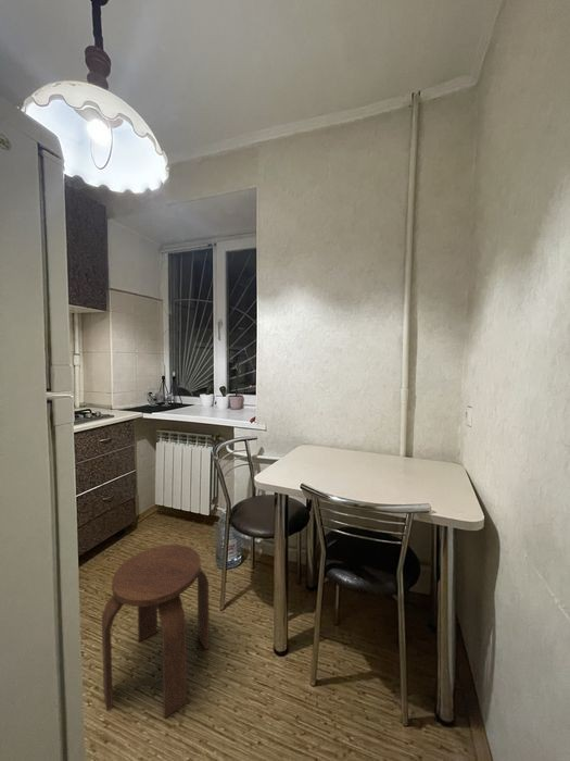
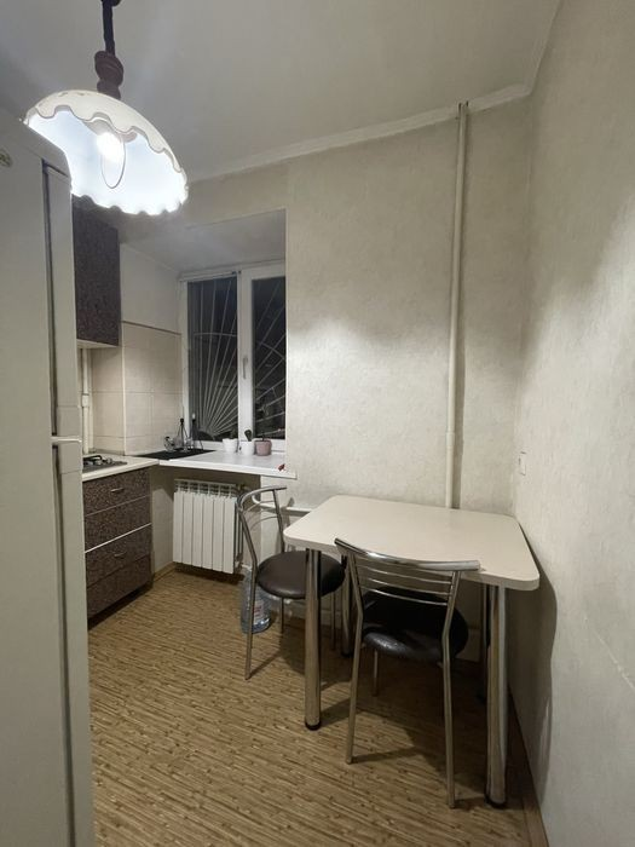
- stool (160, 617)
